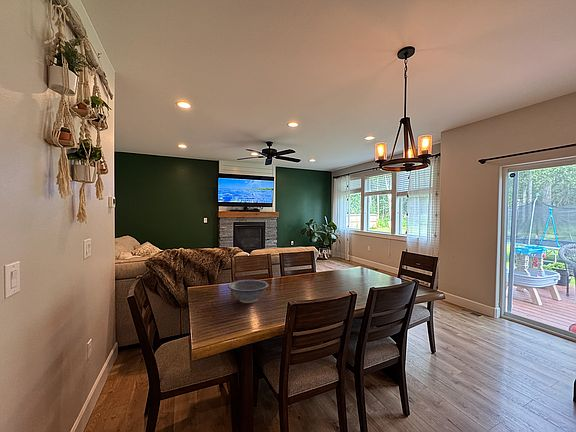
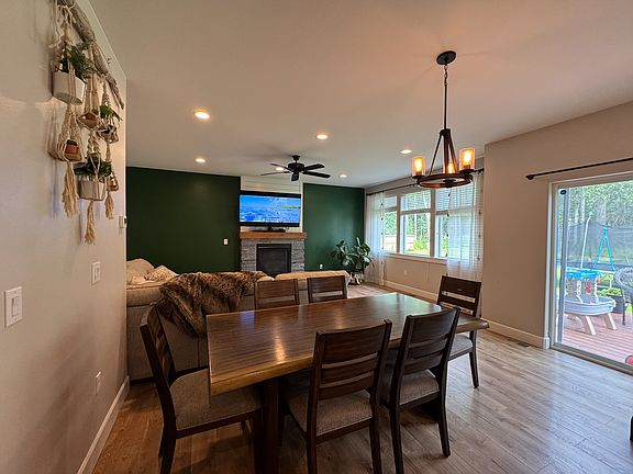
- decorative bowl (248, 292)
